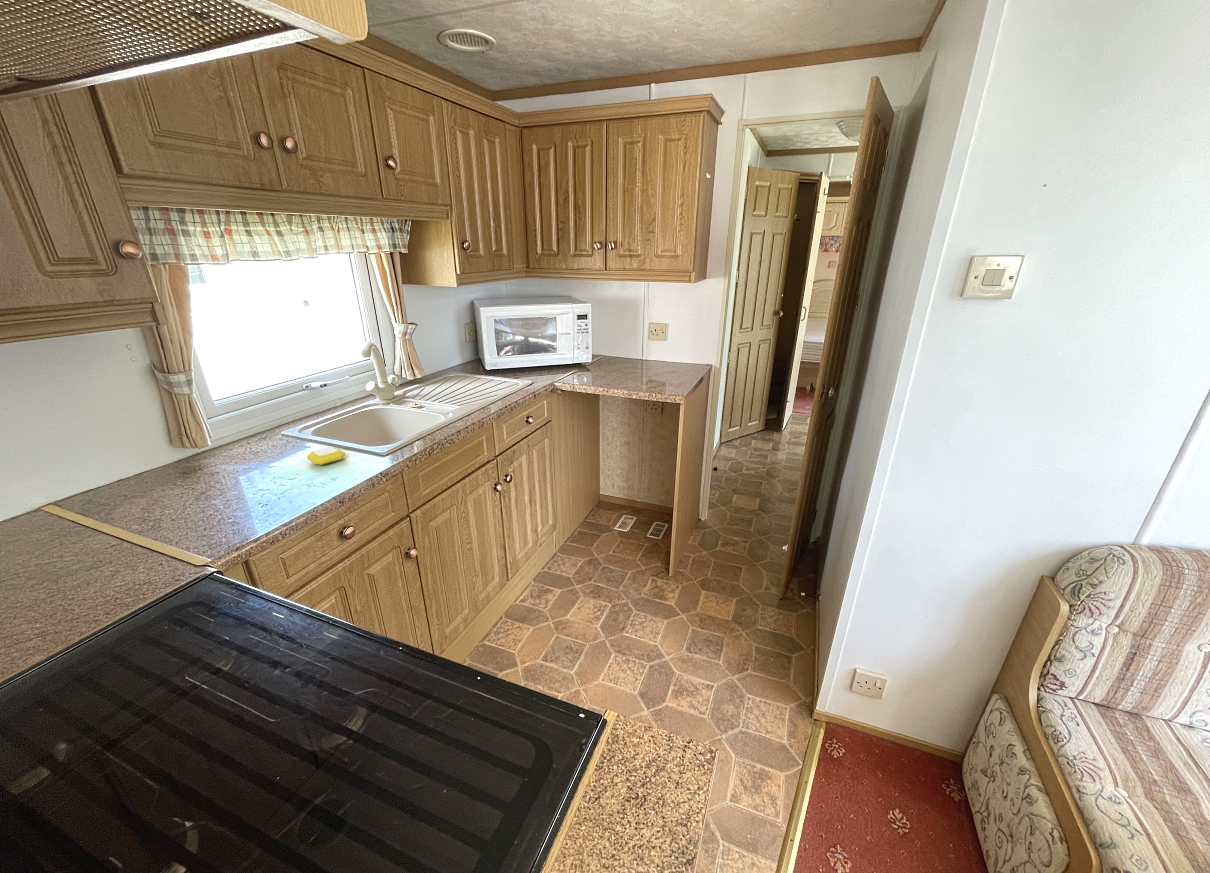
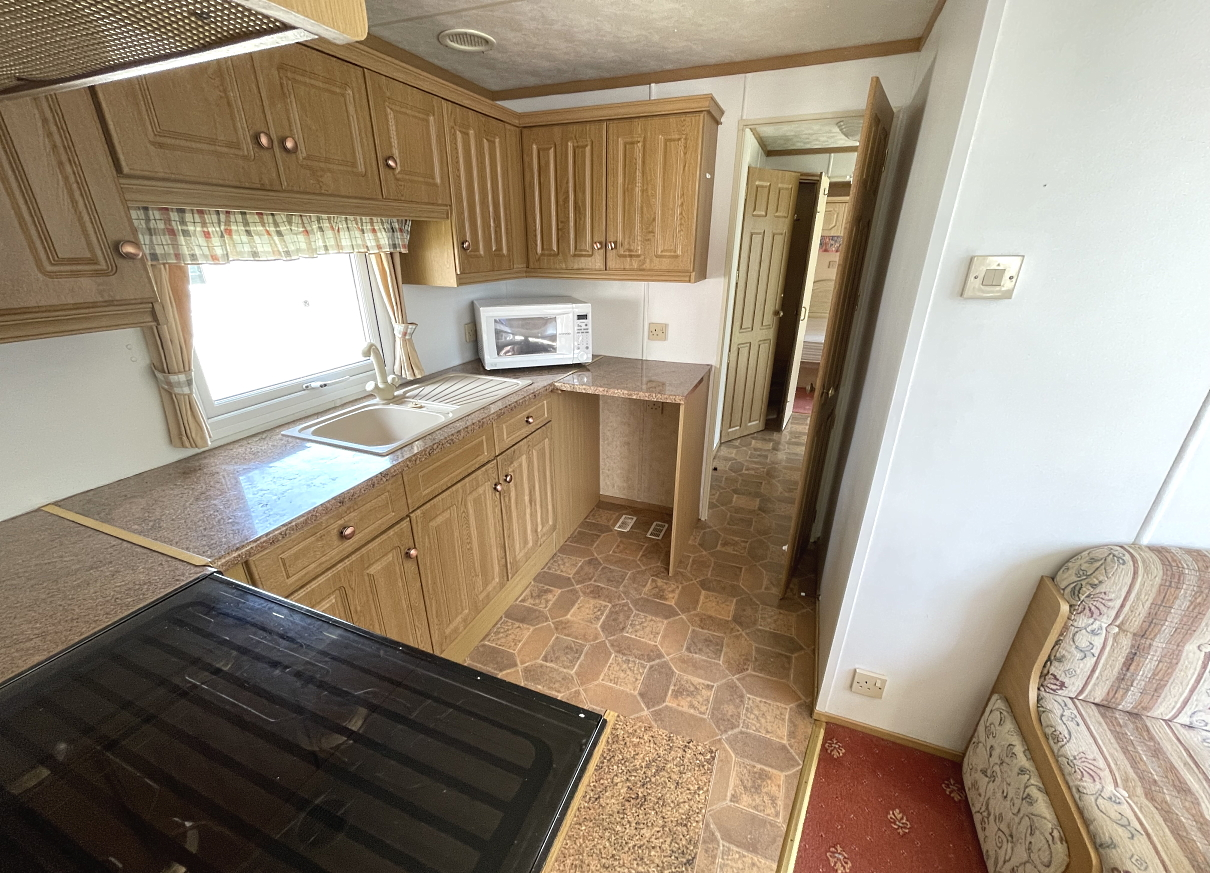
- soap bar (326, 455)
